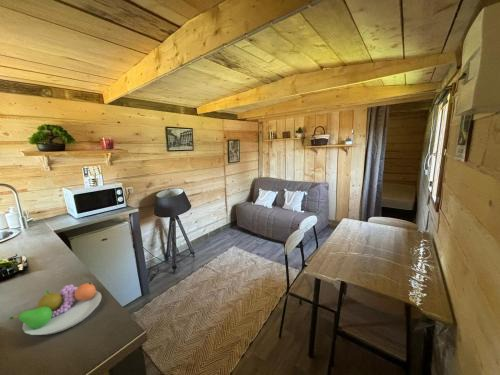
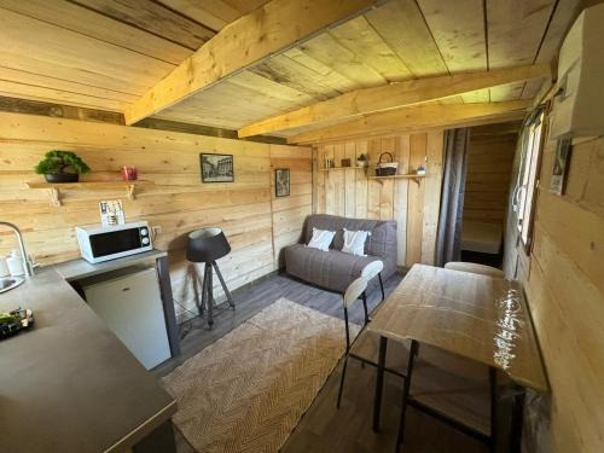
- fruit bowl (61, 304)
